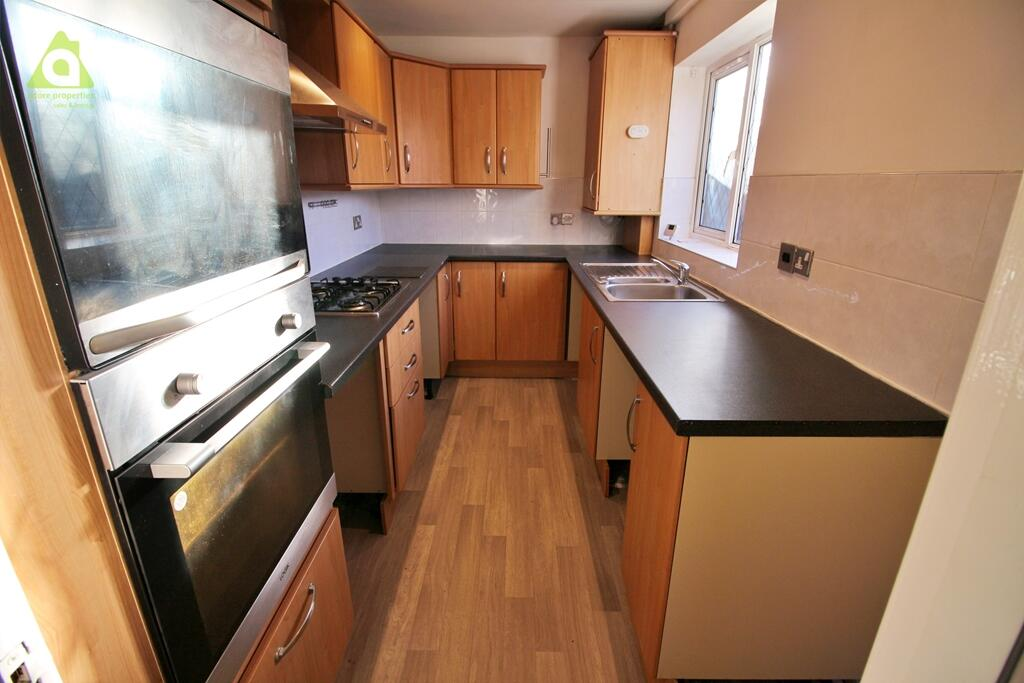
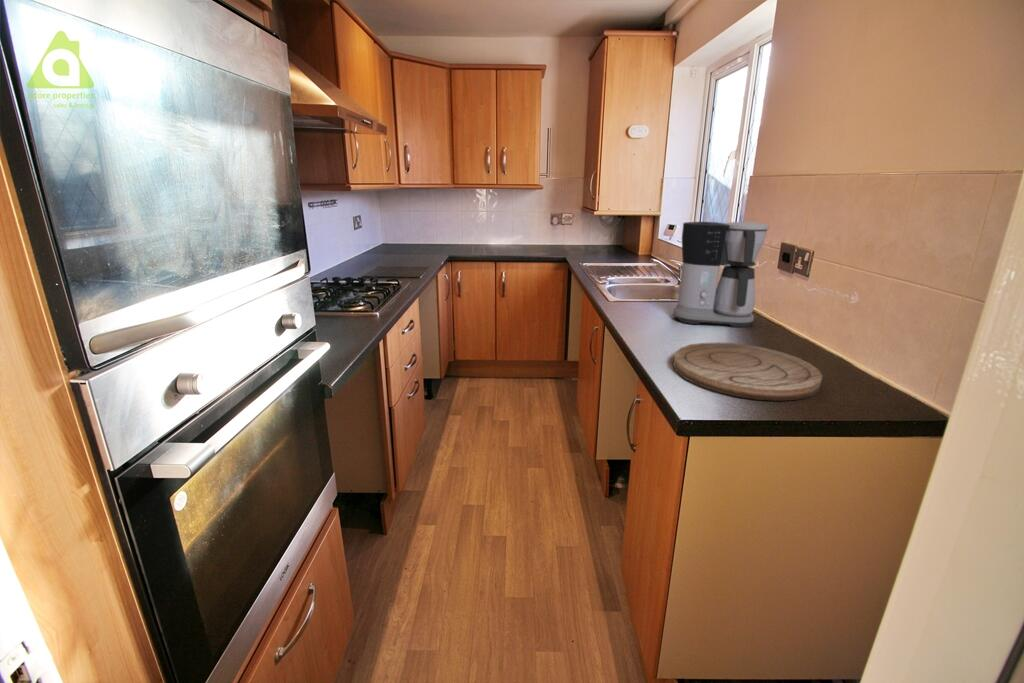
+ cutting board (743, 367)
+ coffee maker (718, 273)
